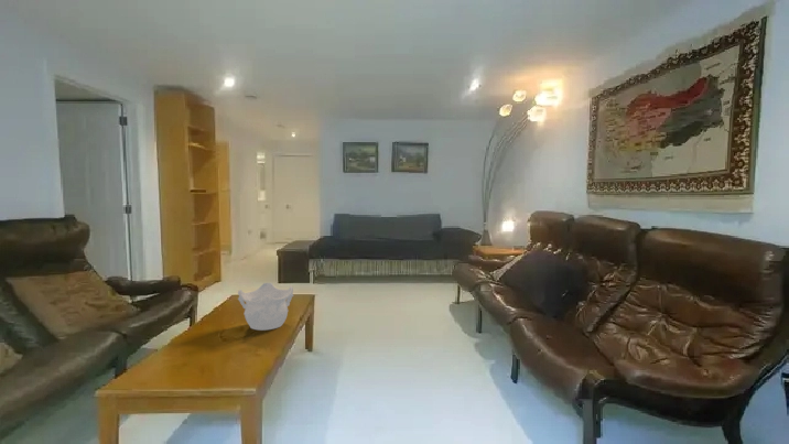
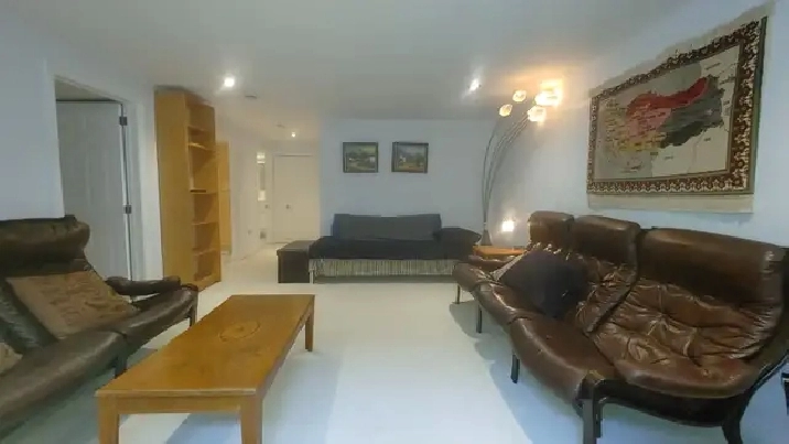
- decorative bowl (267, 306)
